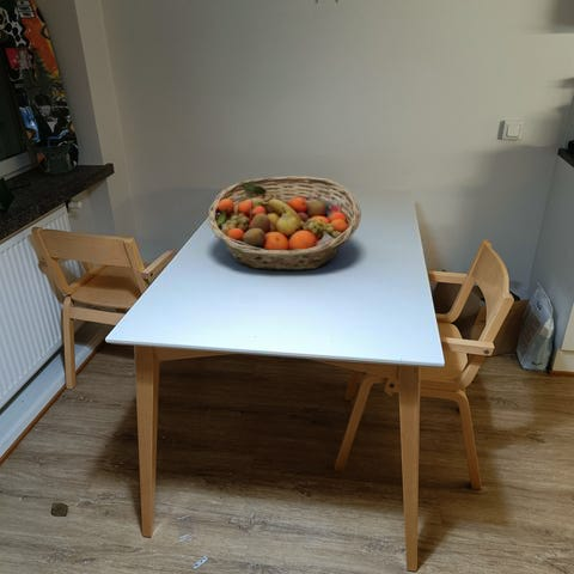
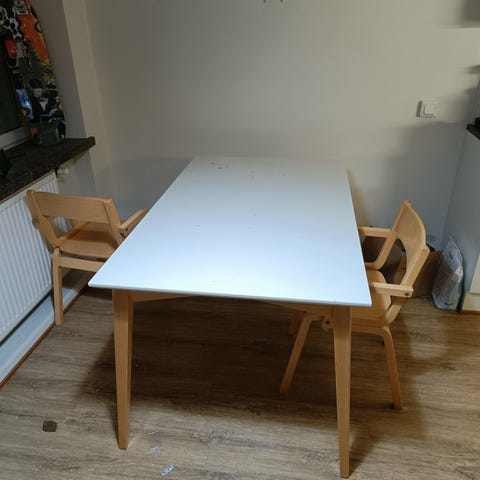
- fruit basket (283, 222)
